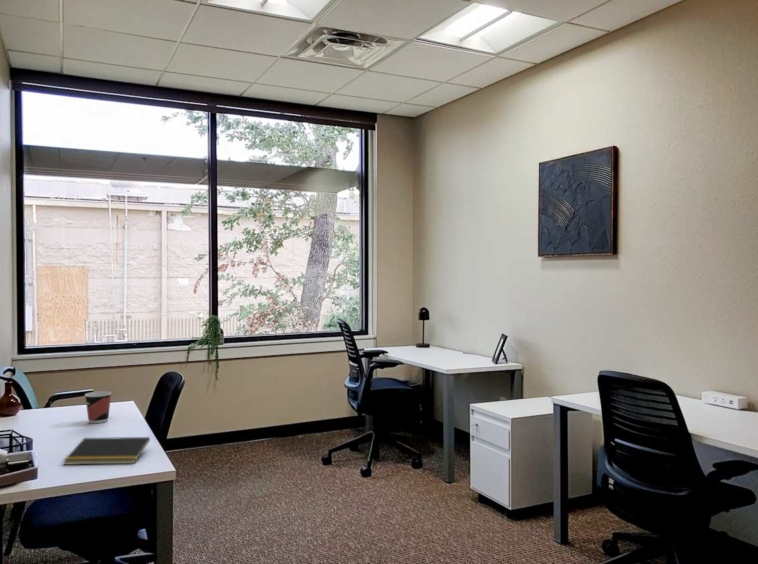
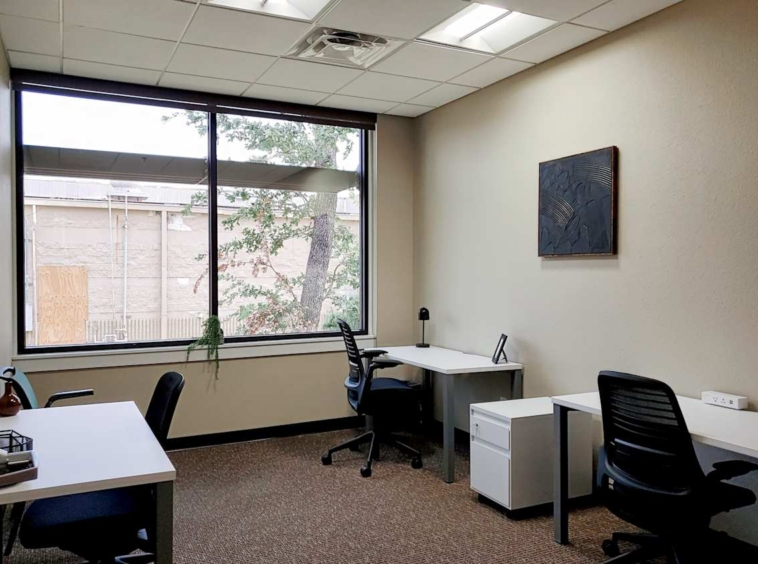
- cup (98, 407)
- notepad (108, 450)
